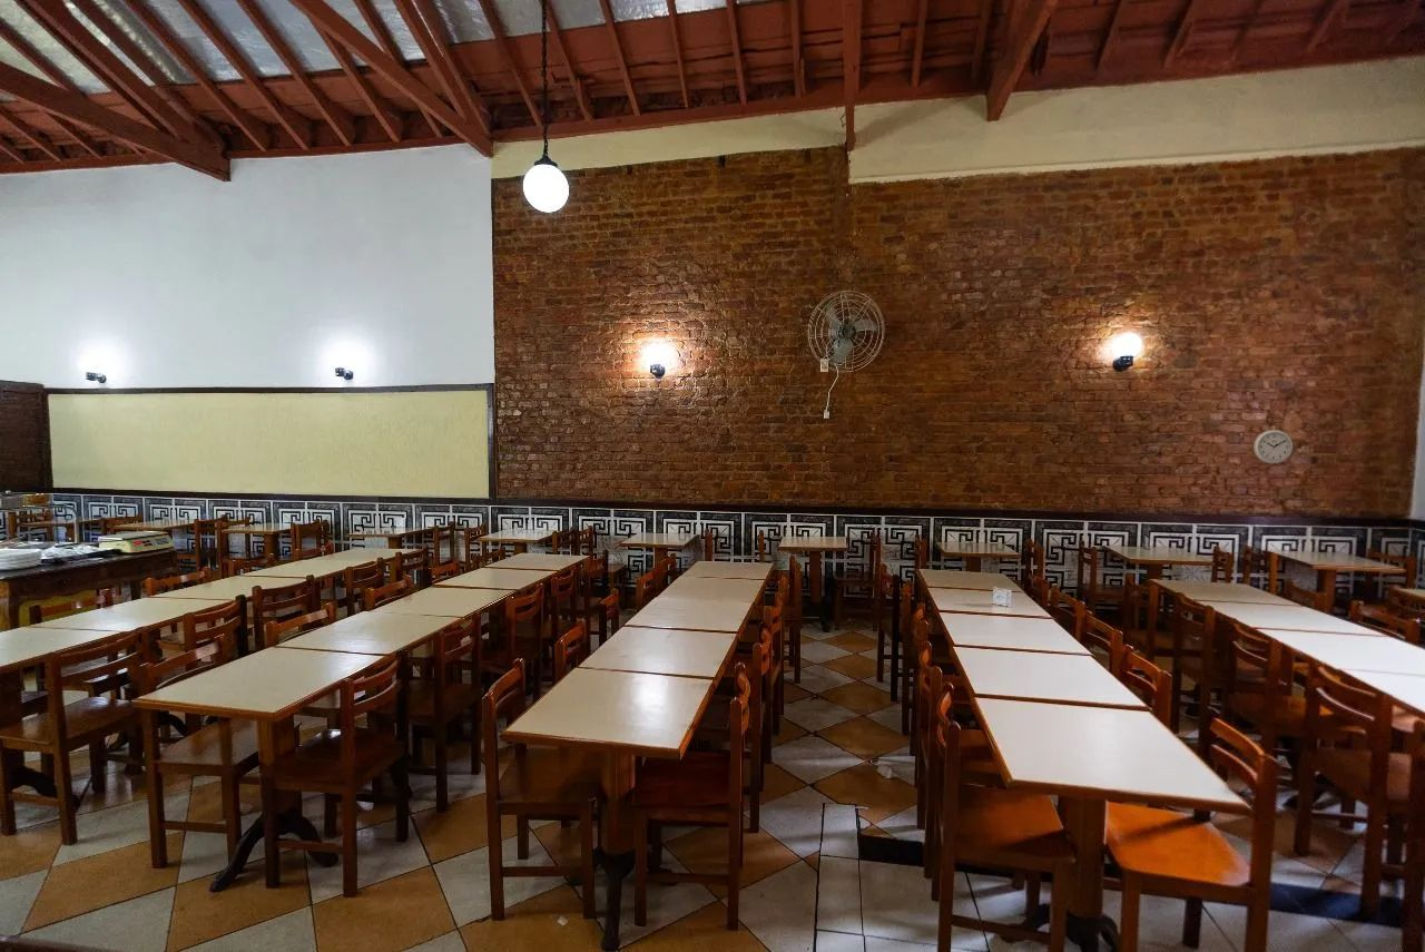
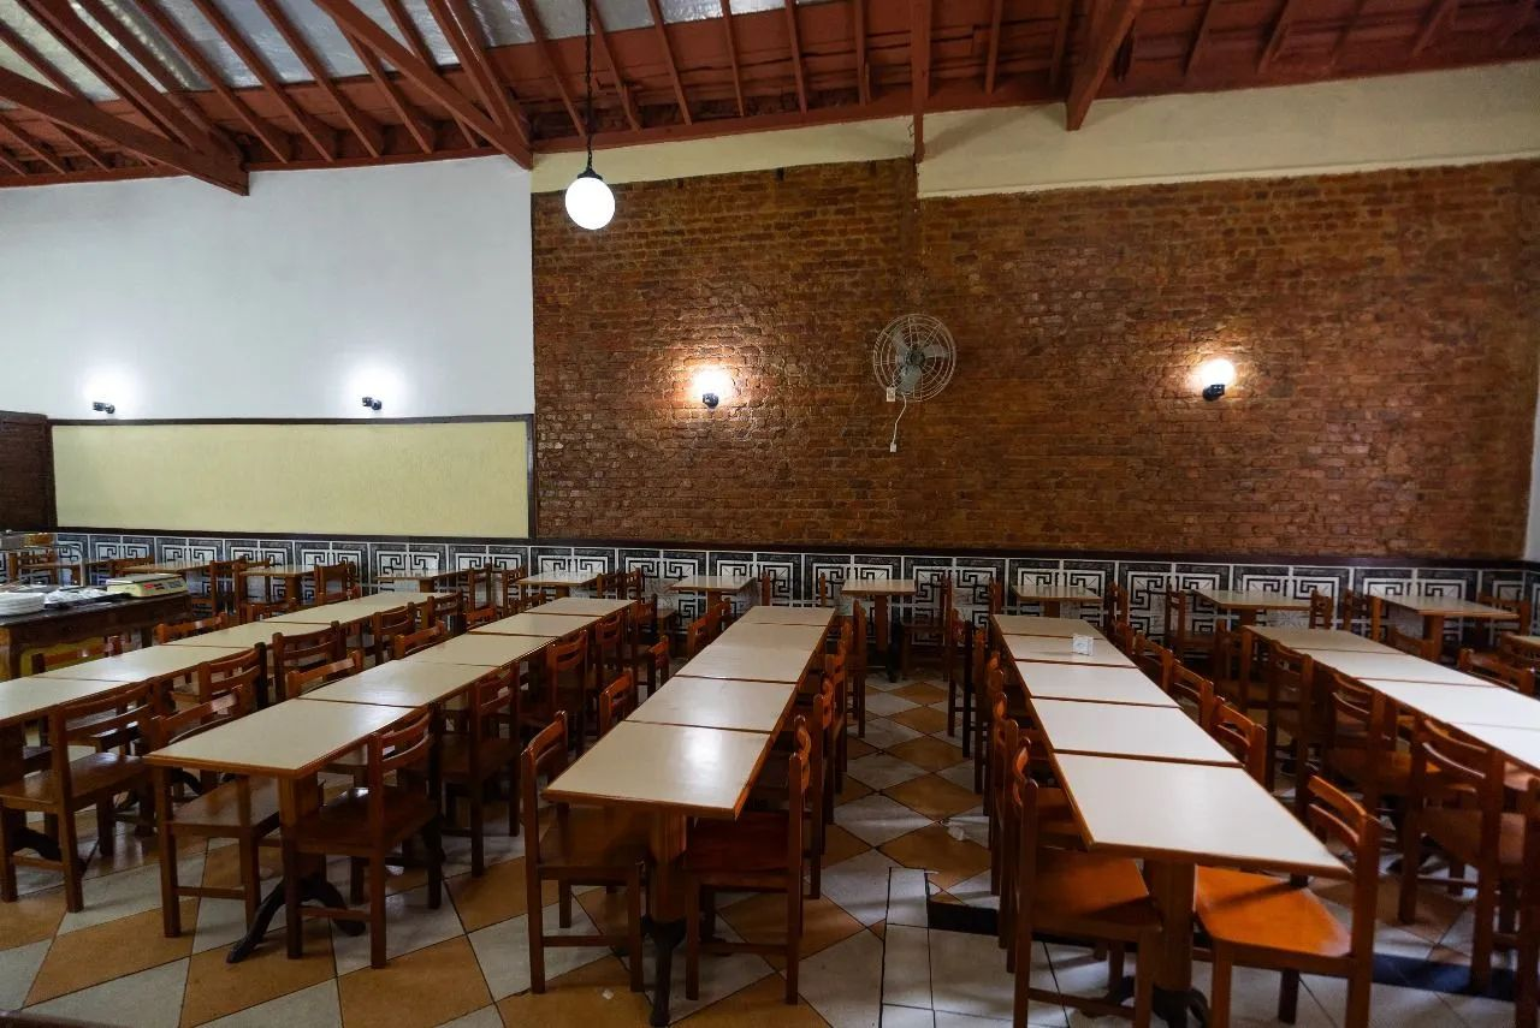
- wall clock (1274, 446)
